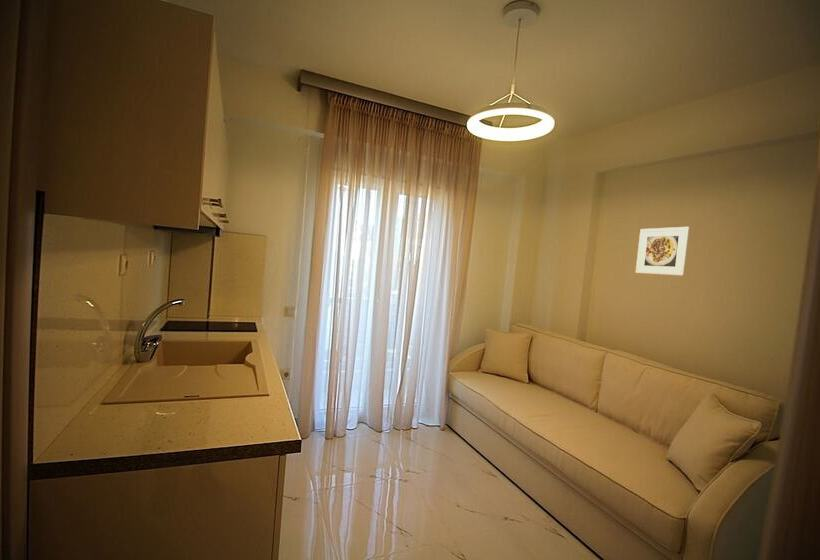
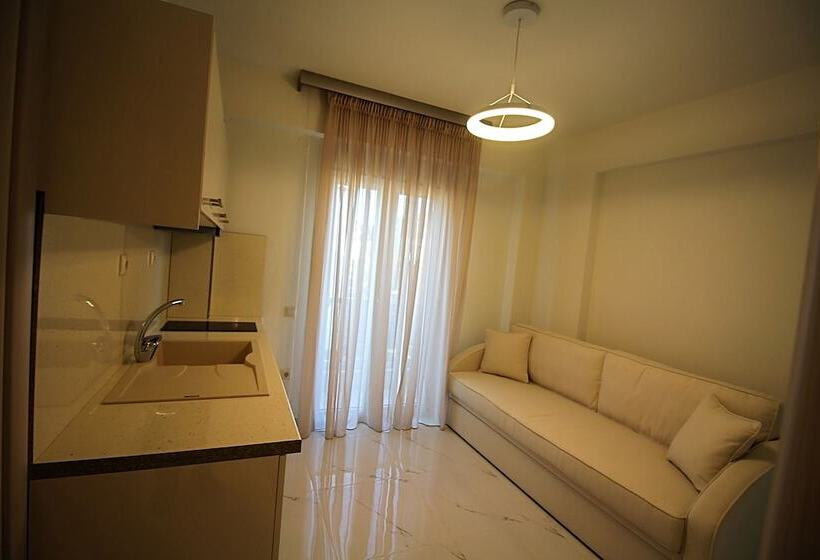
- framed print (661, 251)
